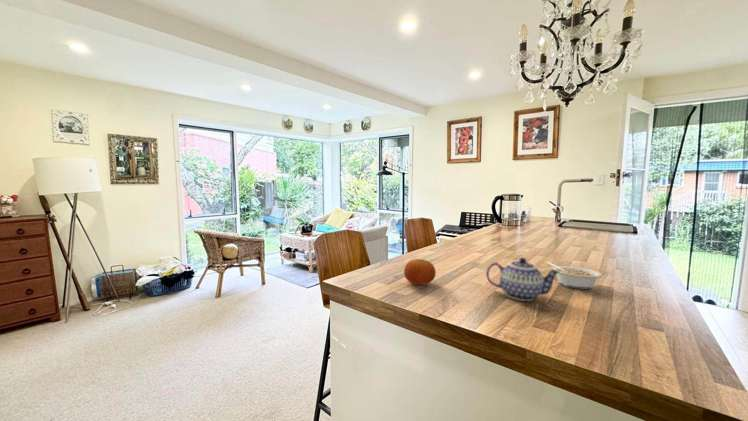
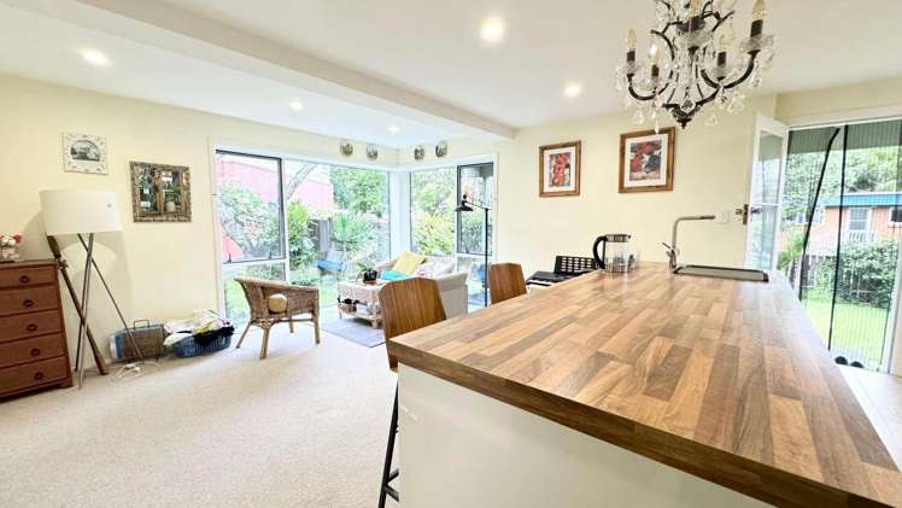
- fruit (419, 272)
- teapot (521, 276)
- legume (573, 276)
